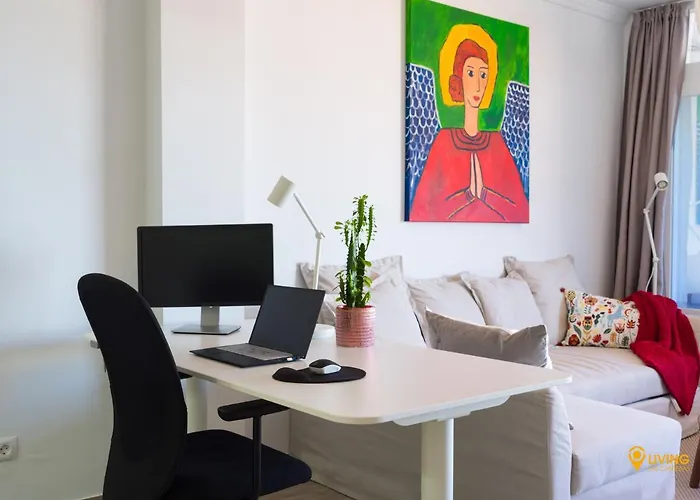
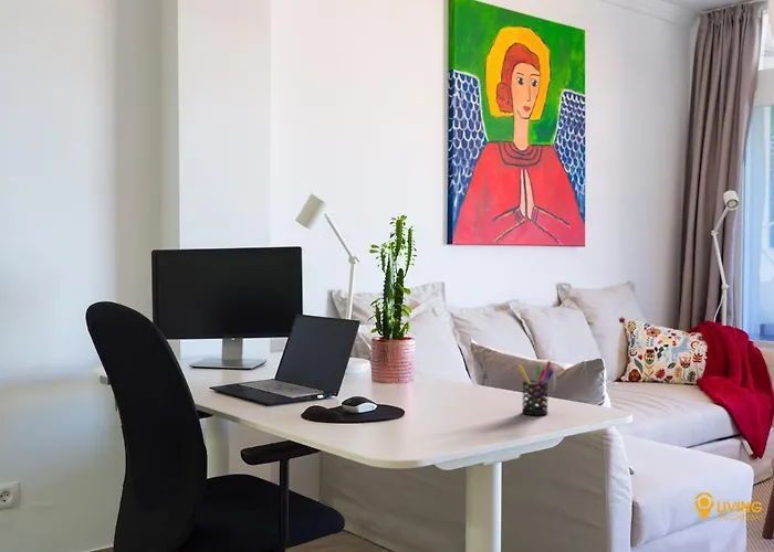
+ pen holder (537, 385)
